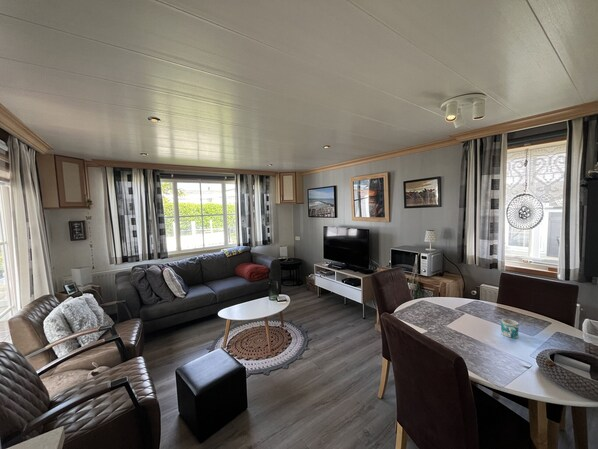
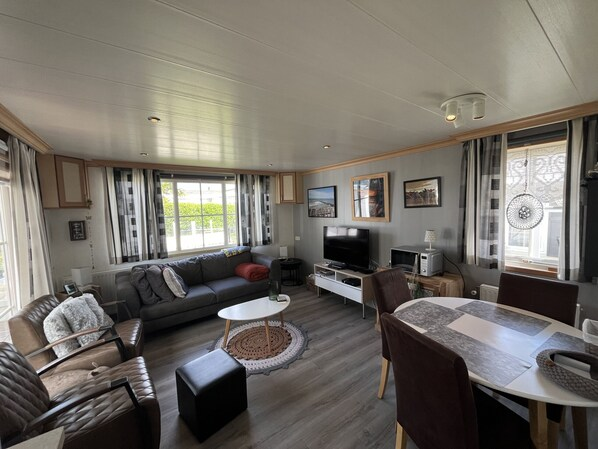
- mug (510, 329)
